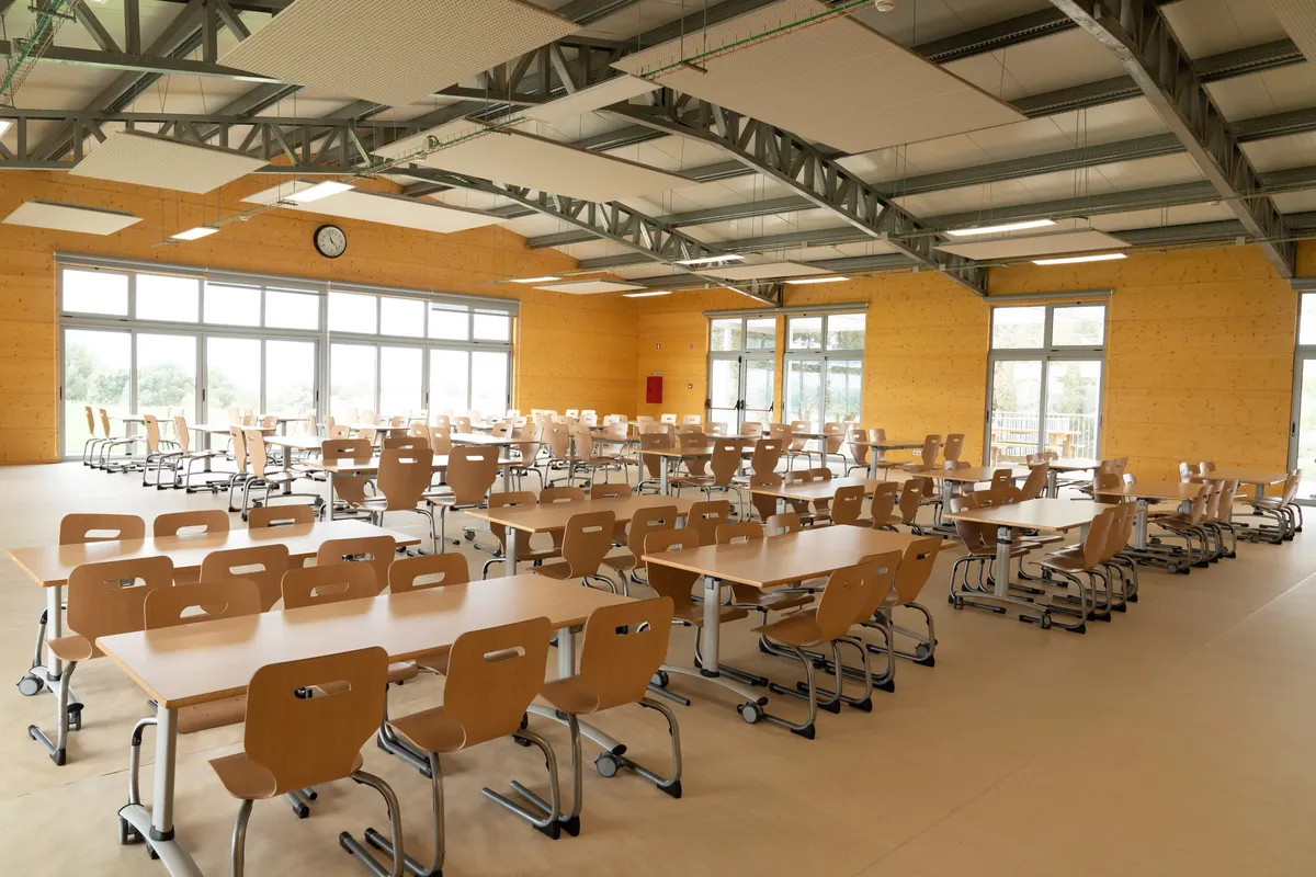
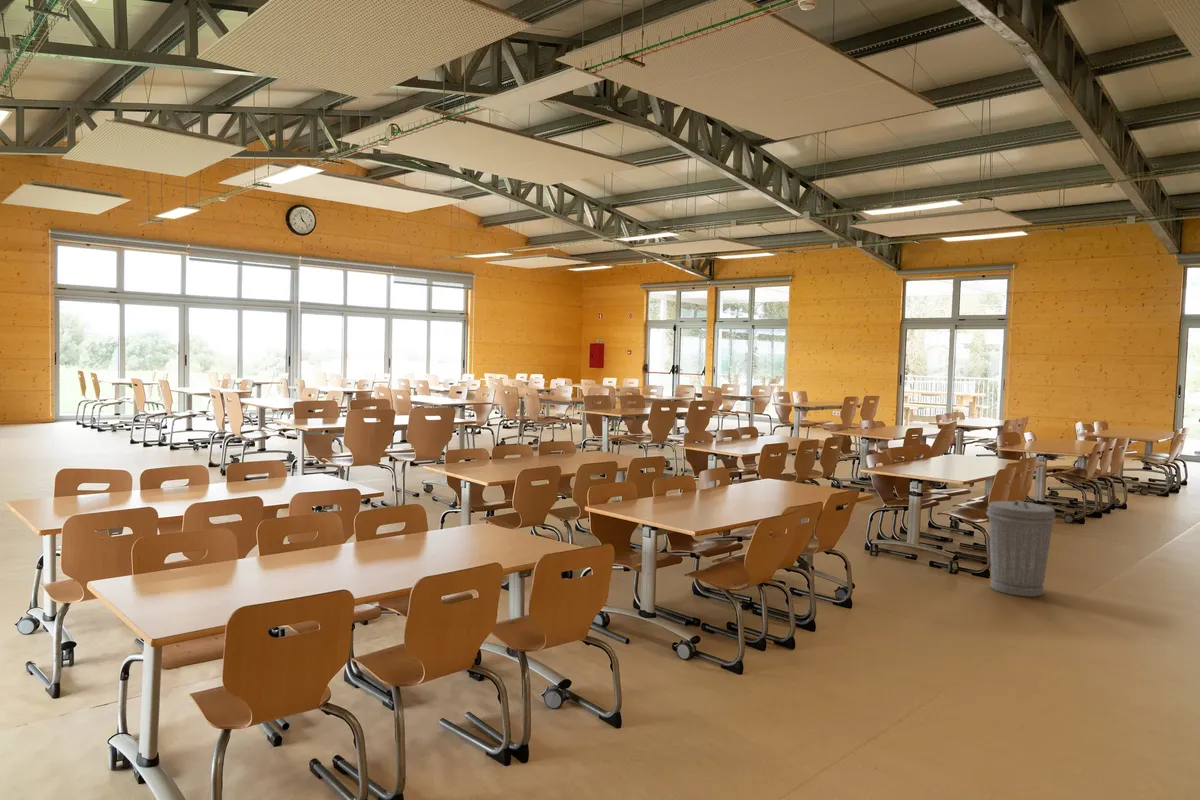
+ trash can (1018, 545)
